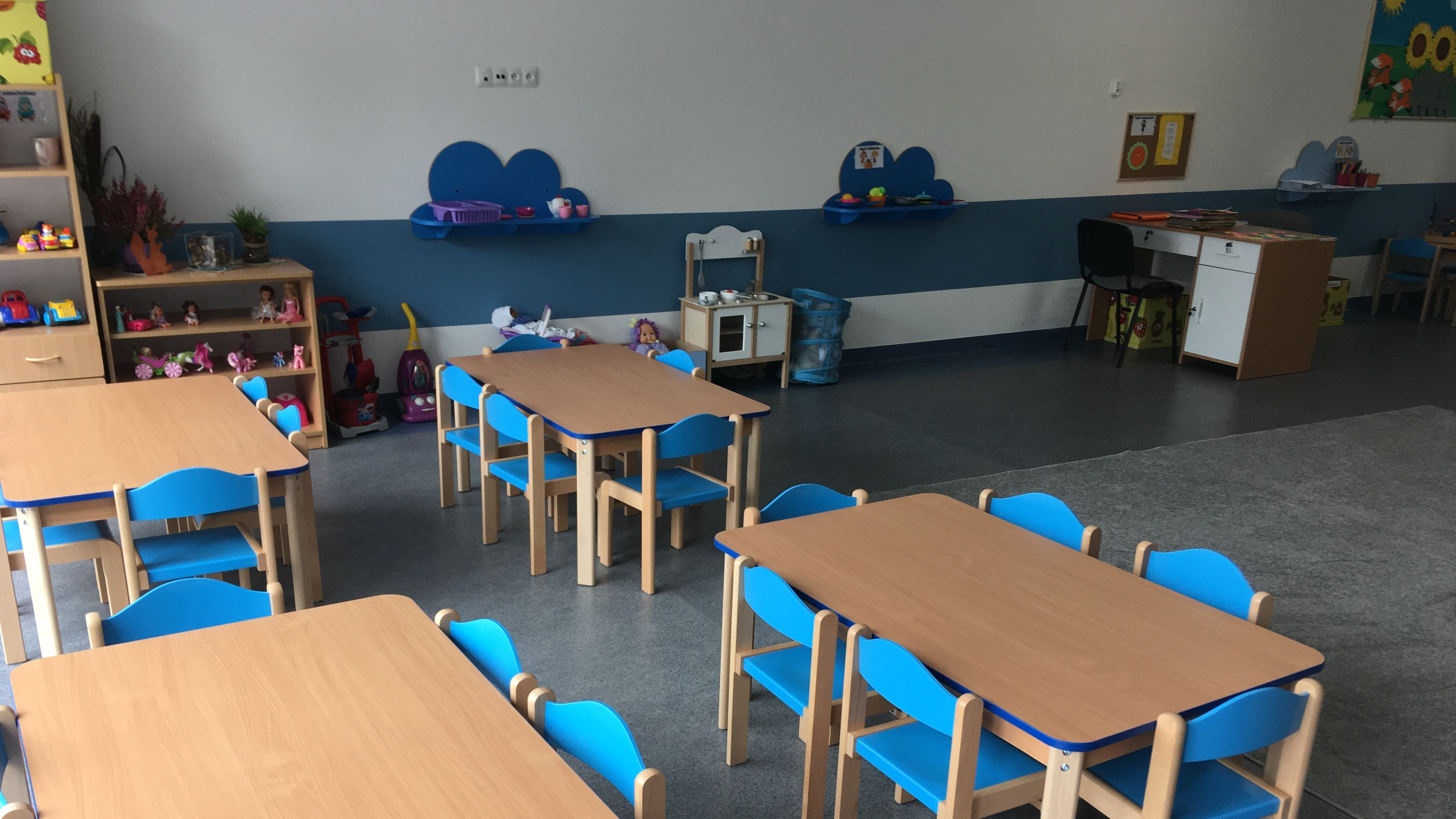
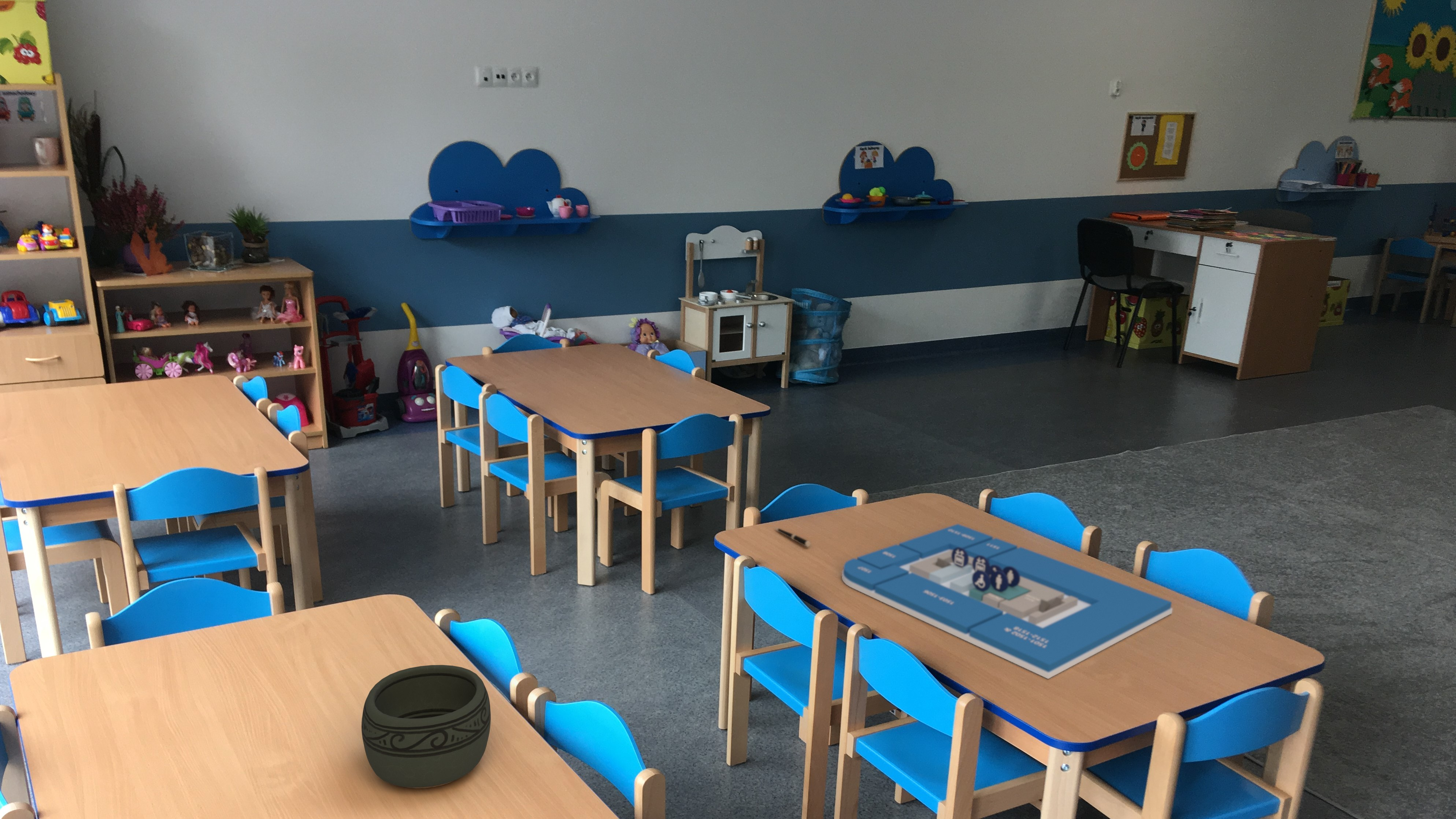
+ pen (791, 535)
+ architectural model (997, 579)
+ bowl (427, 728)
